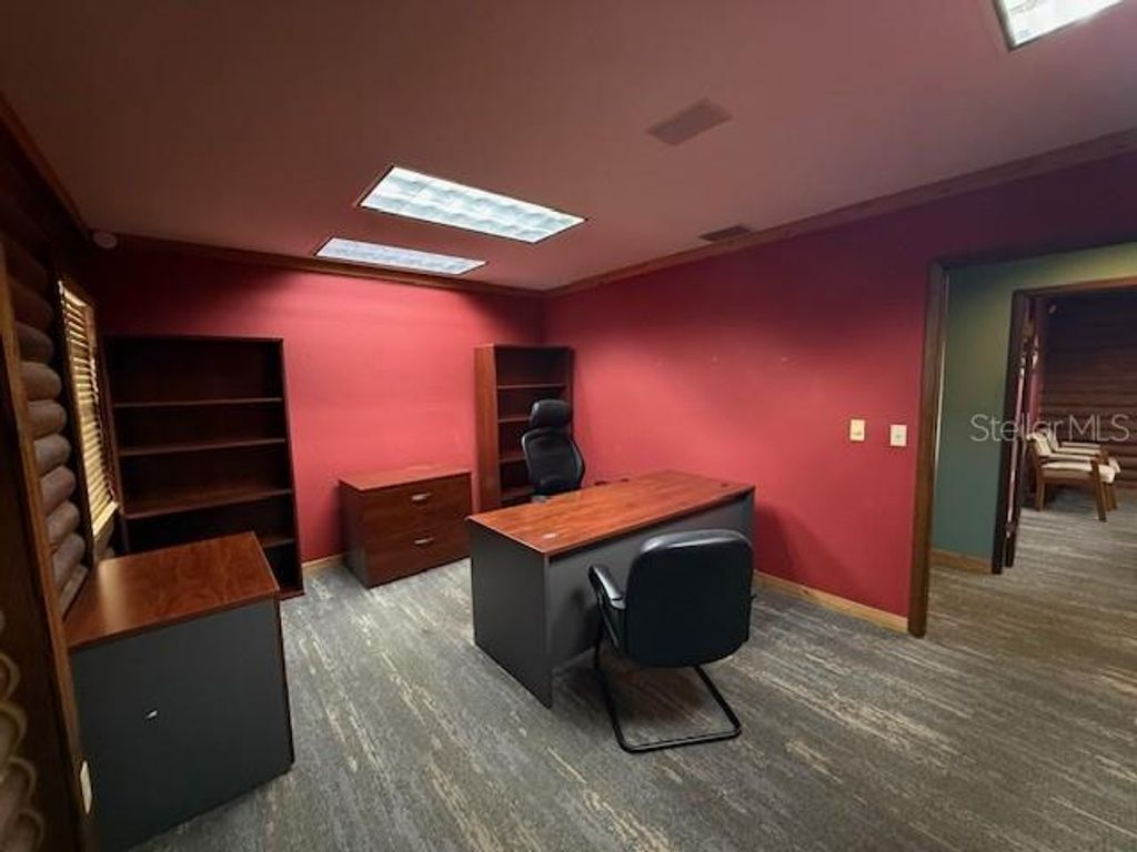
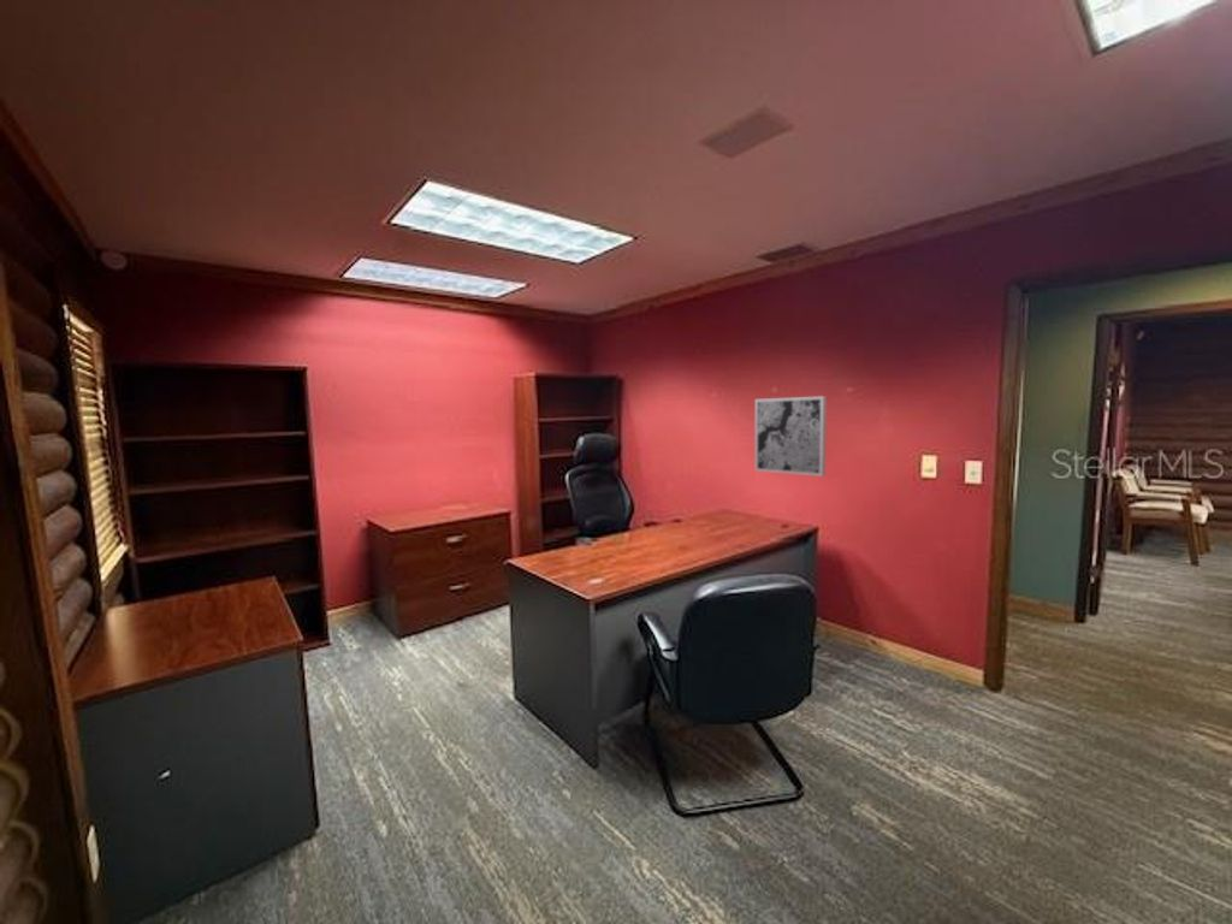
+ wall art (788, 436)
